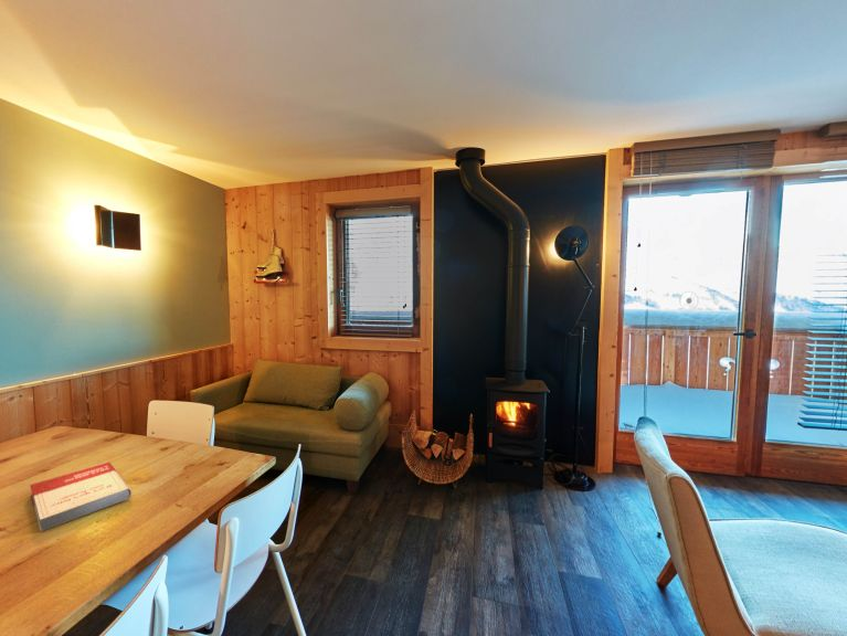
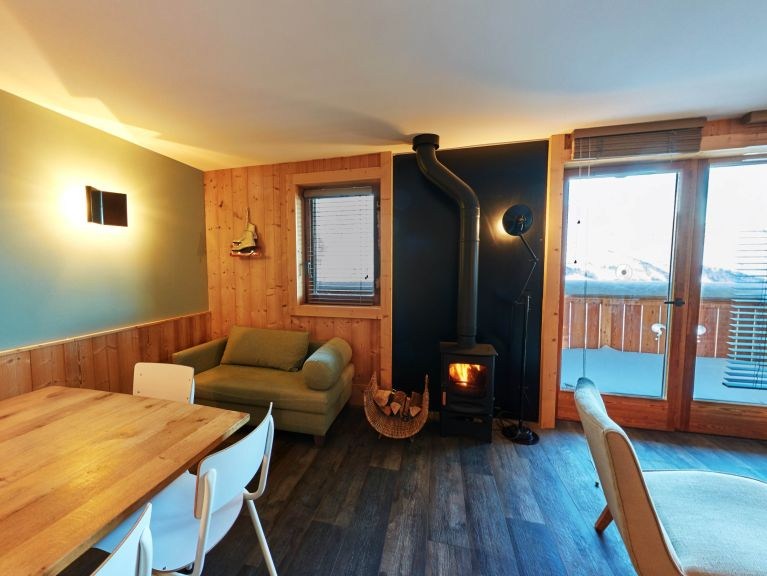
- book (81, 490)
